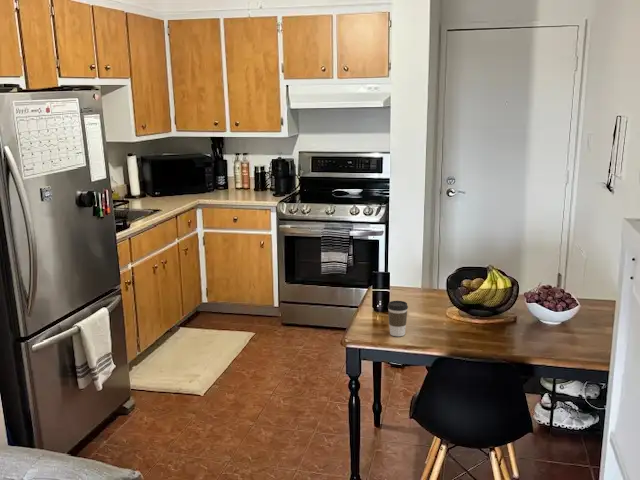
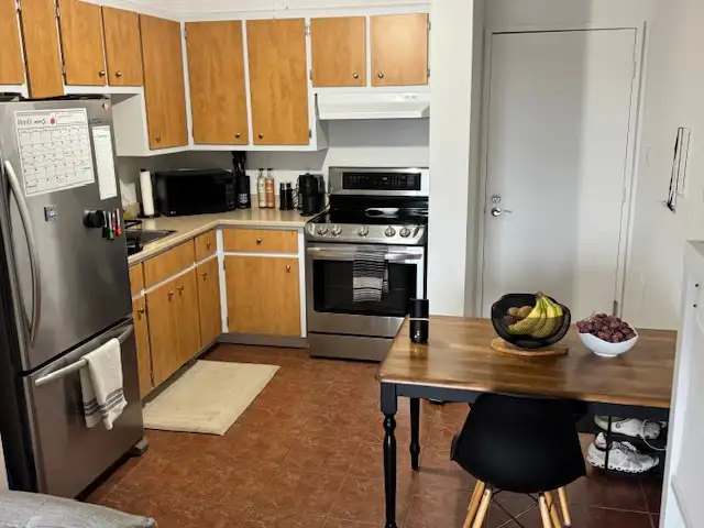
- coffee cup (397, 318)
